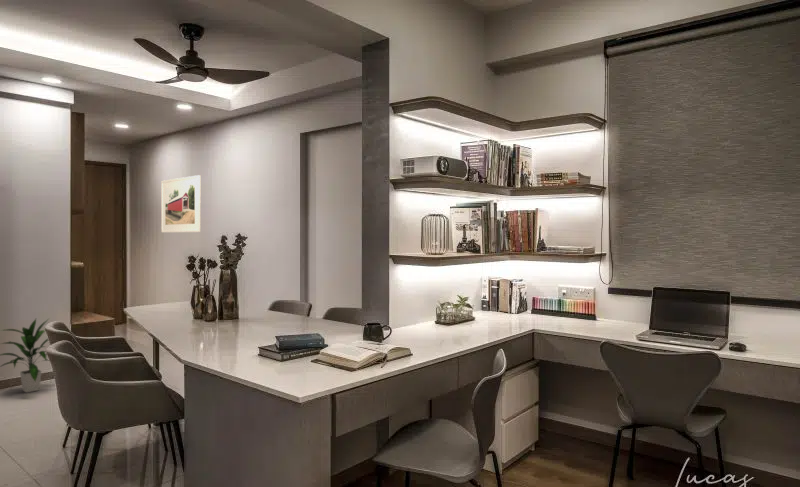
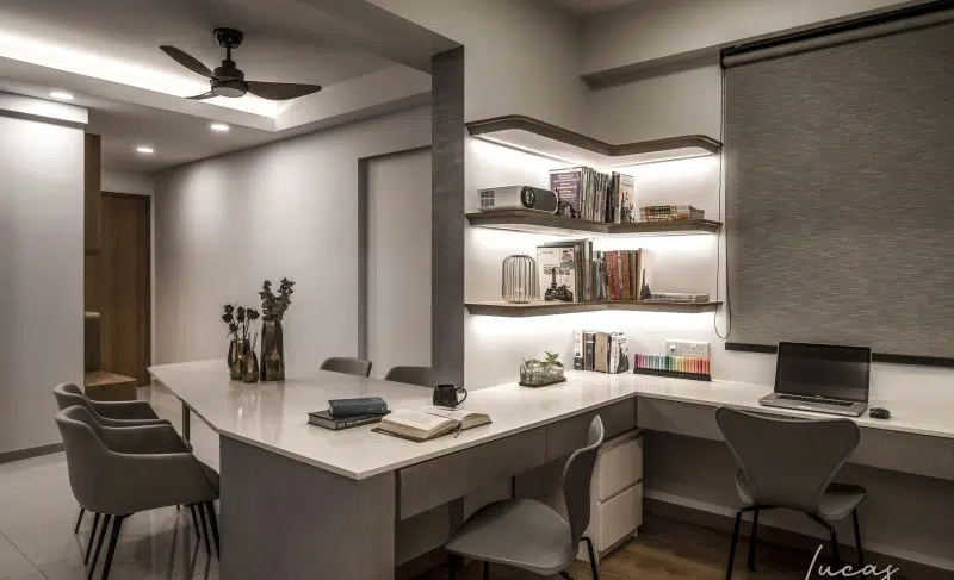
- indoor plant (29, 355)
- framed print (179, 205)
